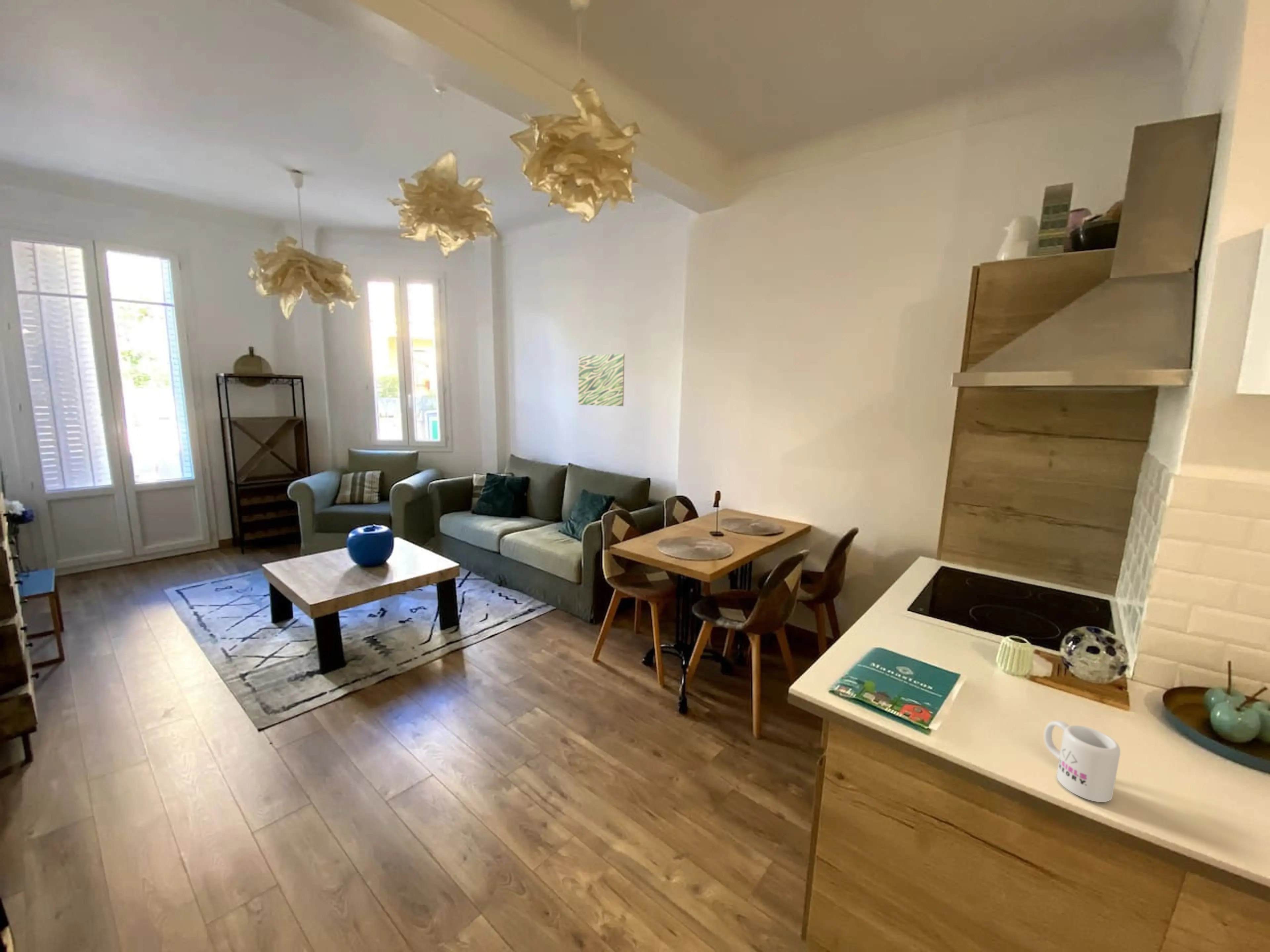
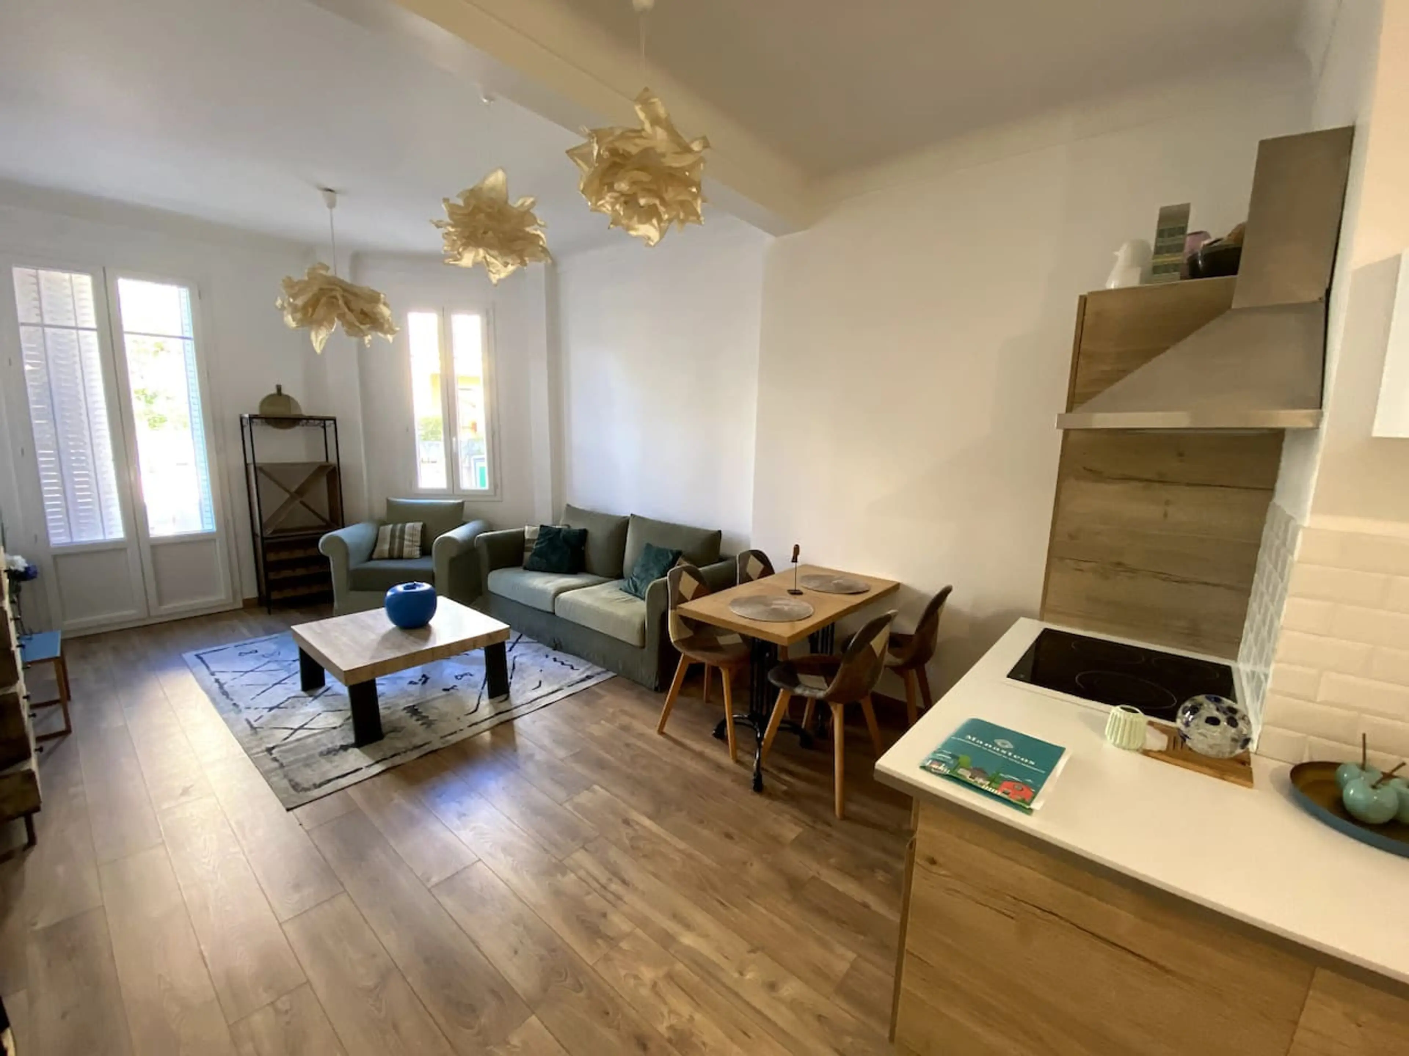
- wall art (600, 380)
- mug (1076, 753)
